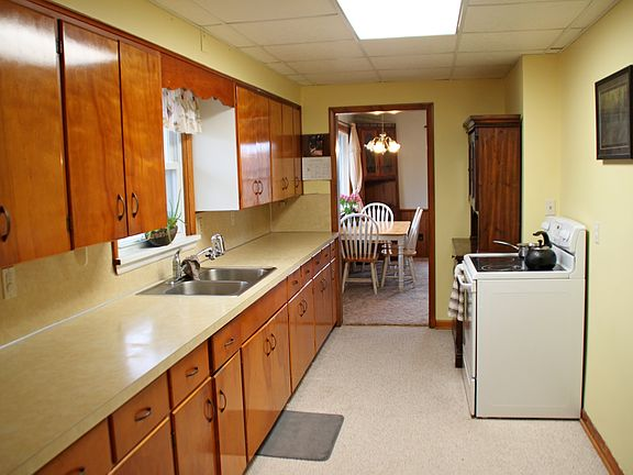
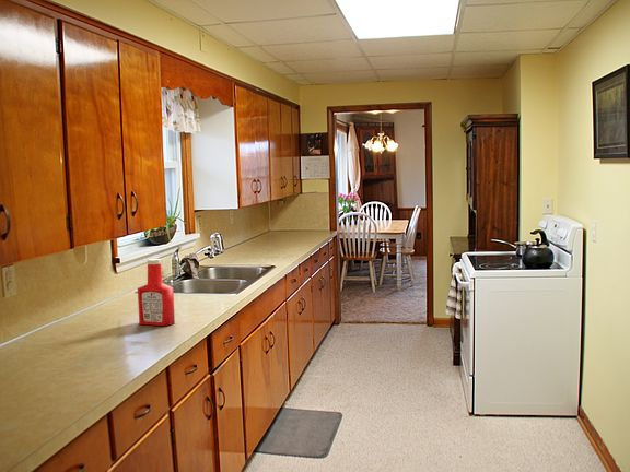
+ soap bottle (155, 291)
